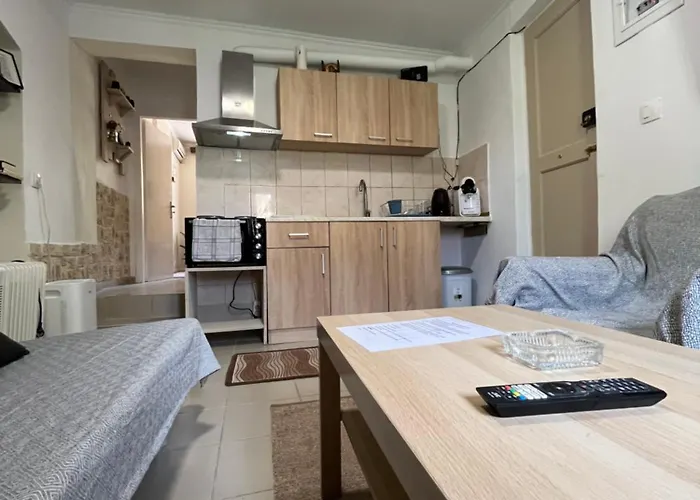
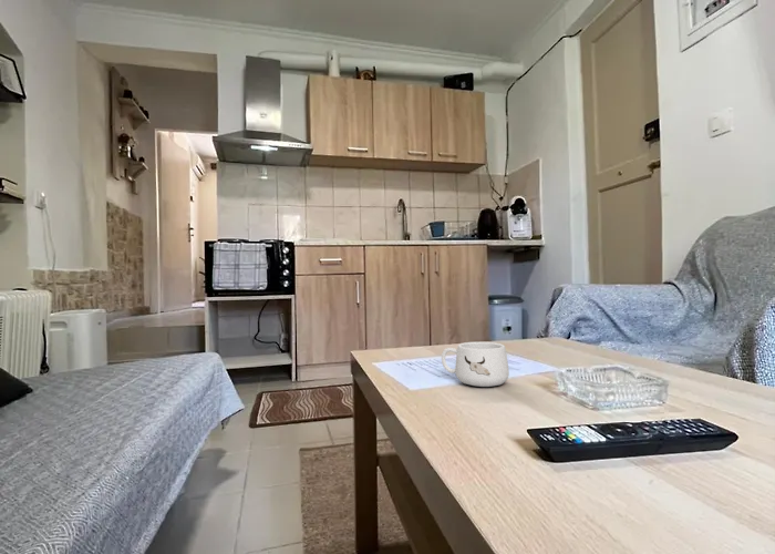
+ mug (474, 362)
